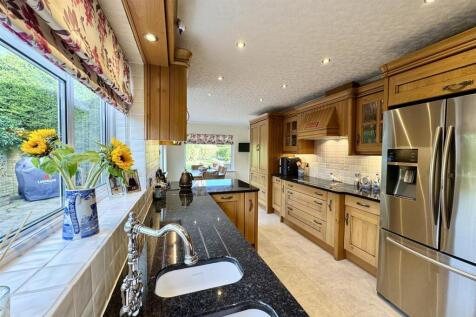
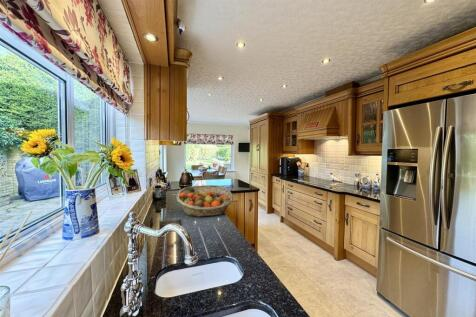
+ fruit basket (205, 199)
